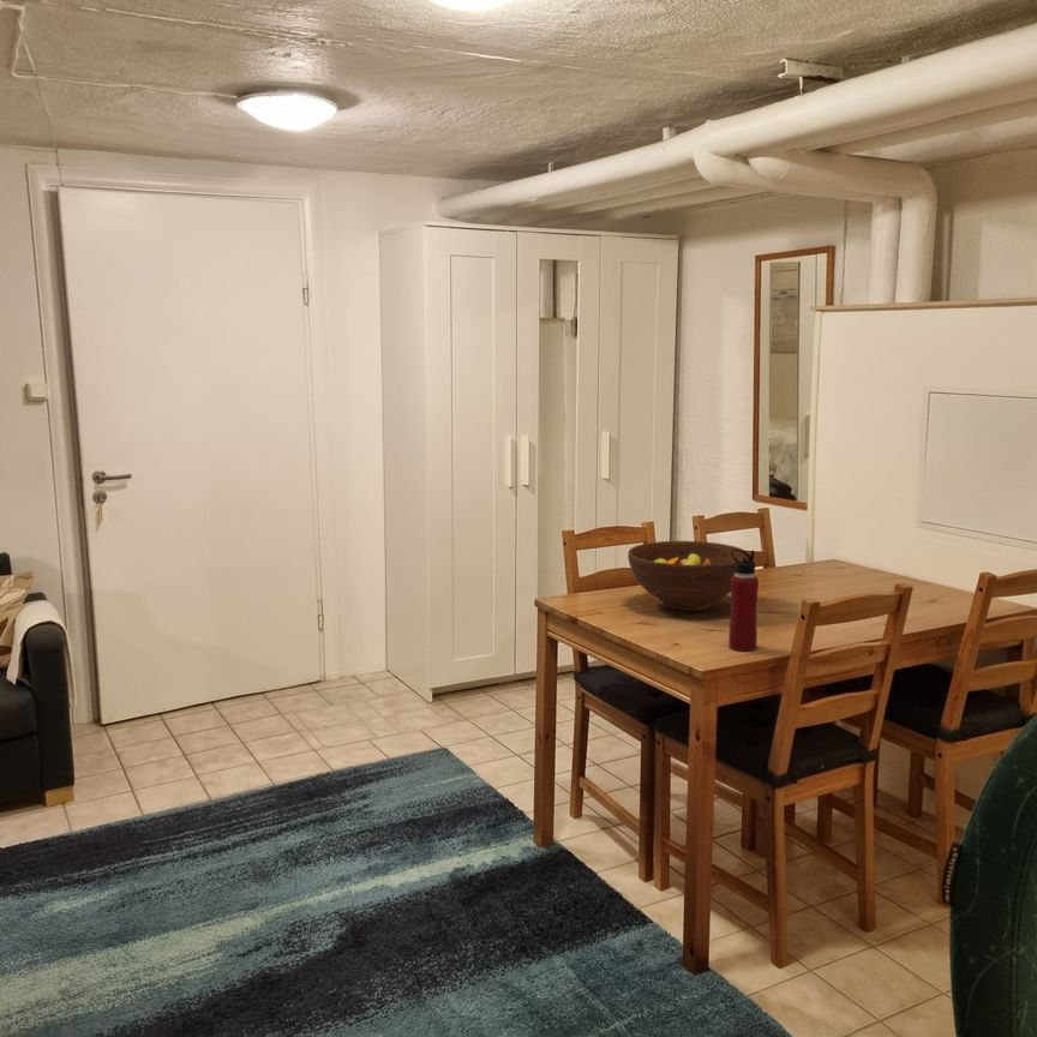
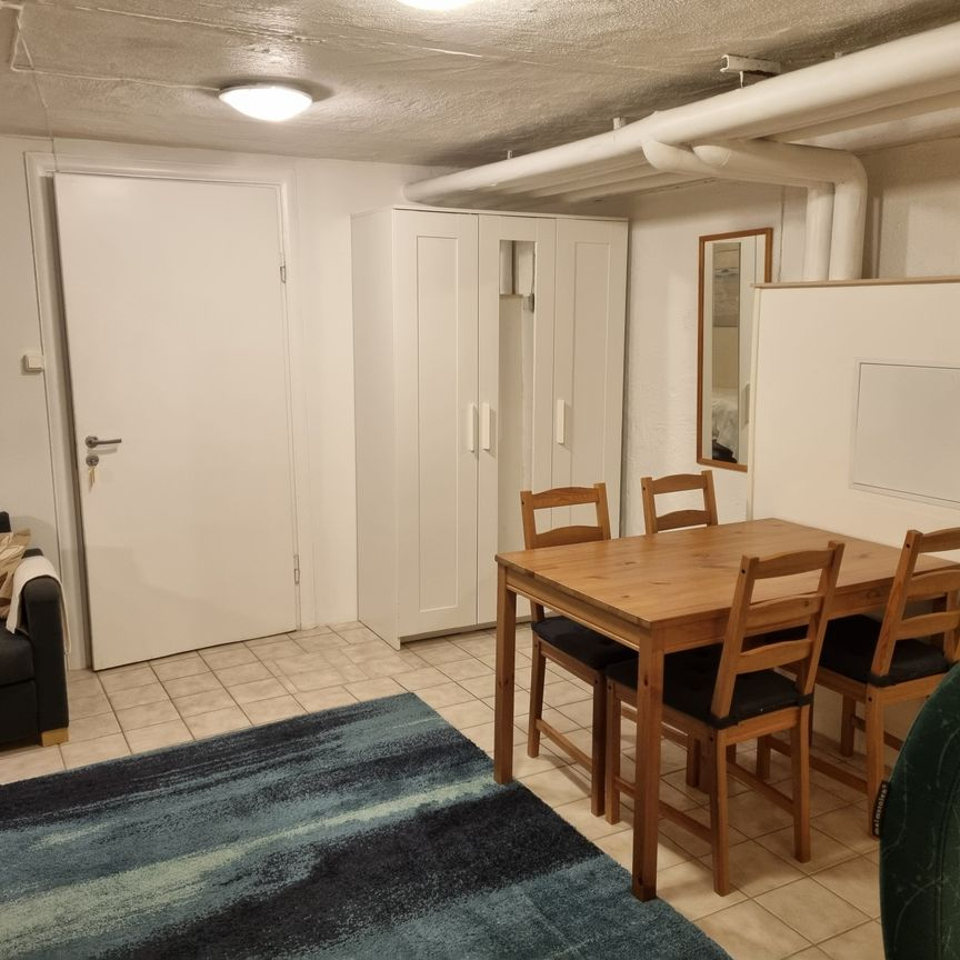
- fruit bowl (688, 579)
- water bottle (743, 598)
